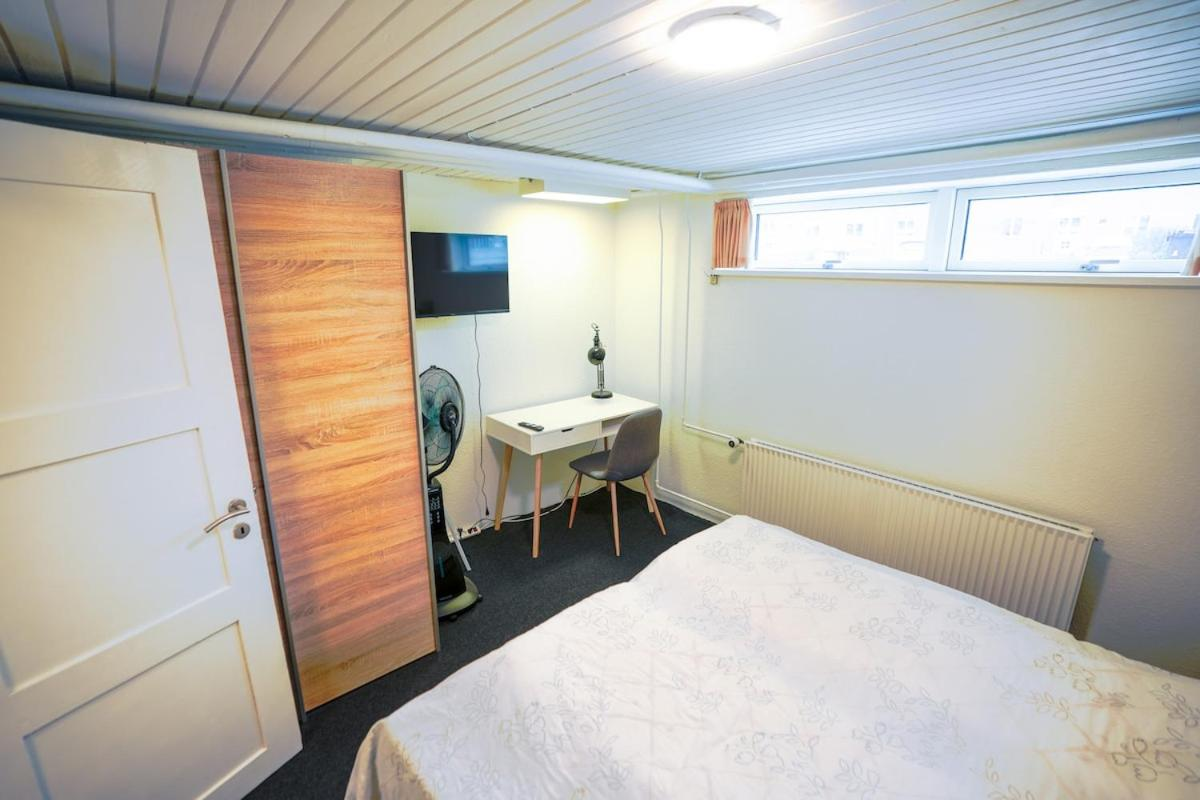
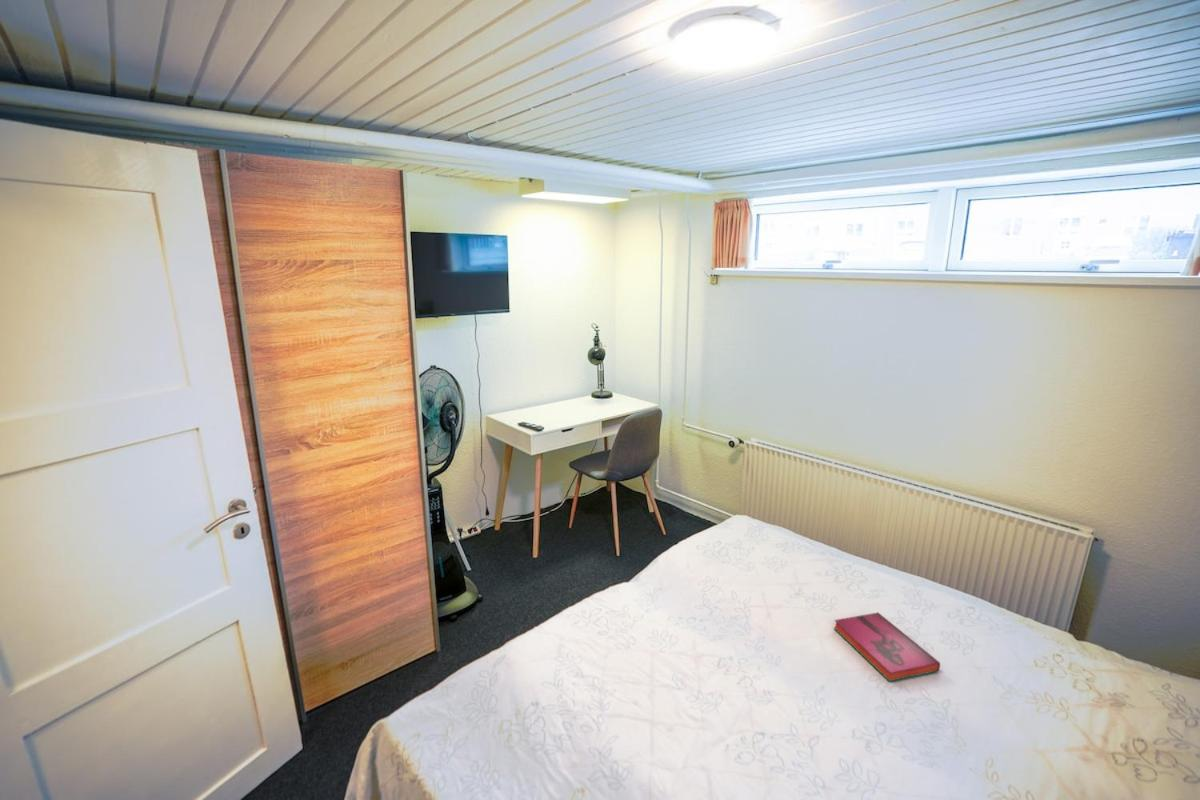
+ hardback book (883, 644)
